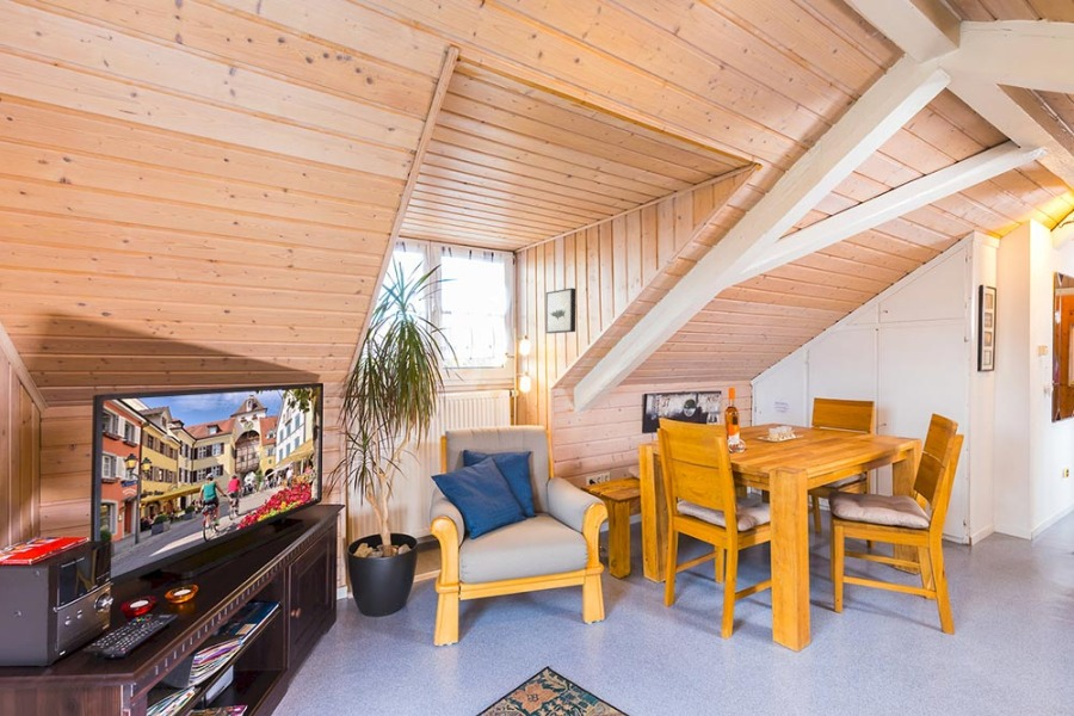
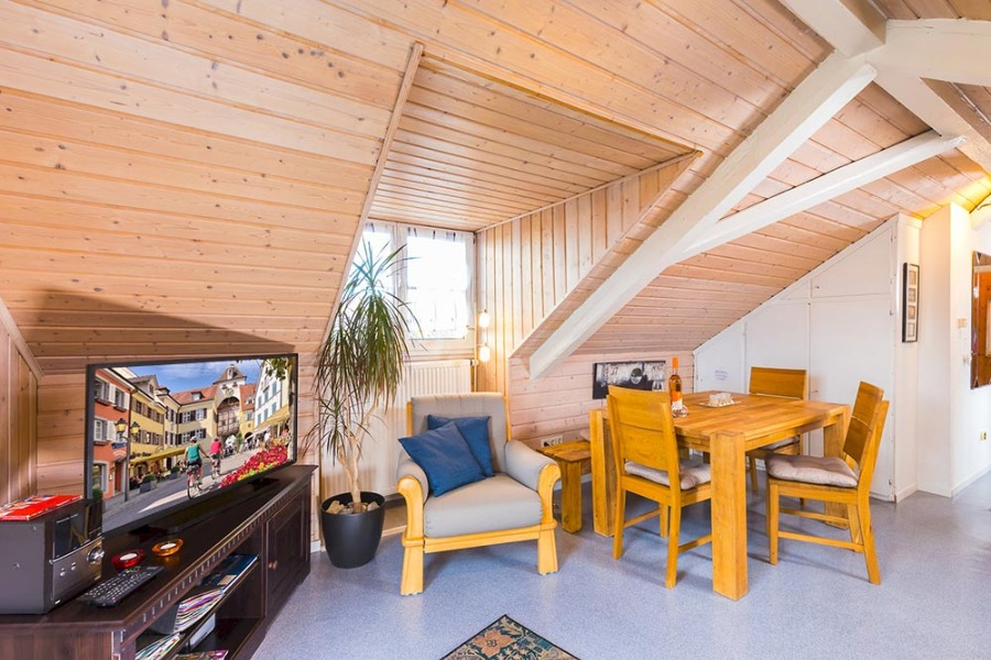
- wall art (560, 311)
